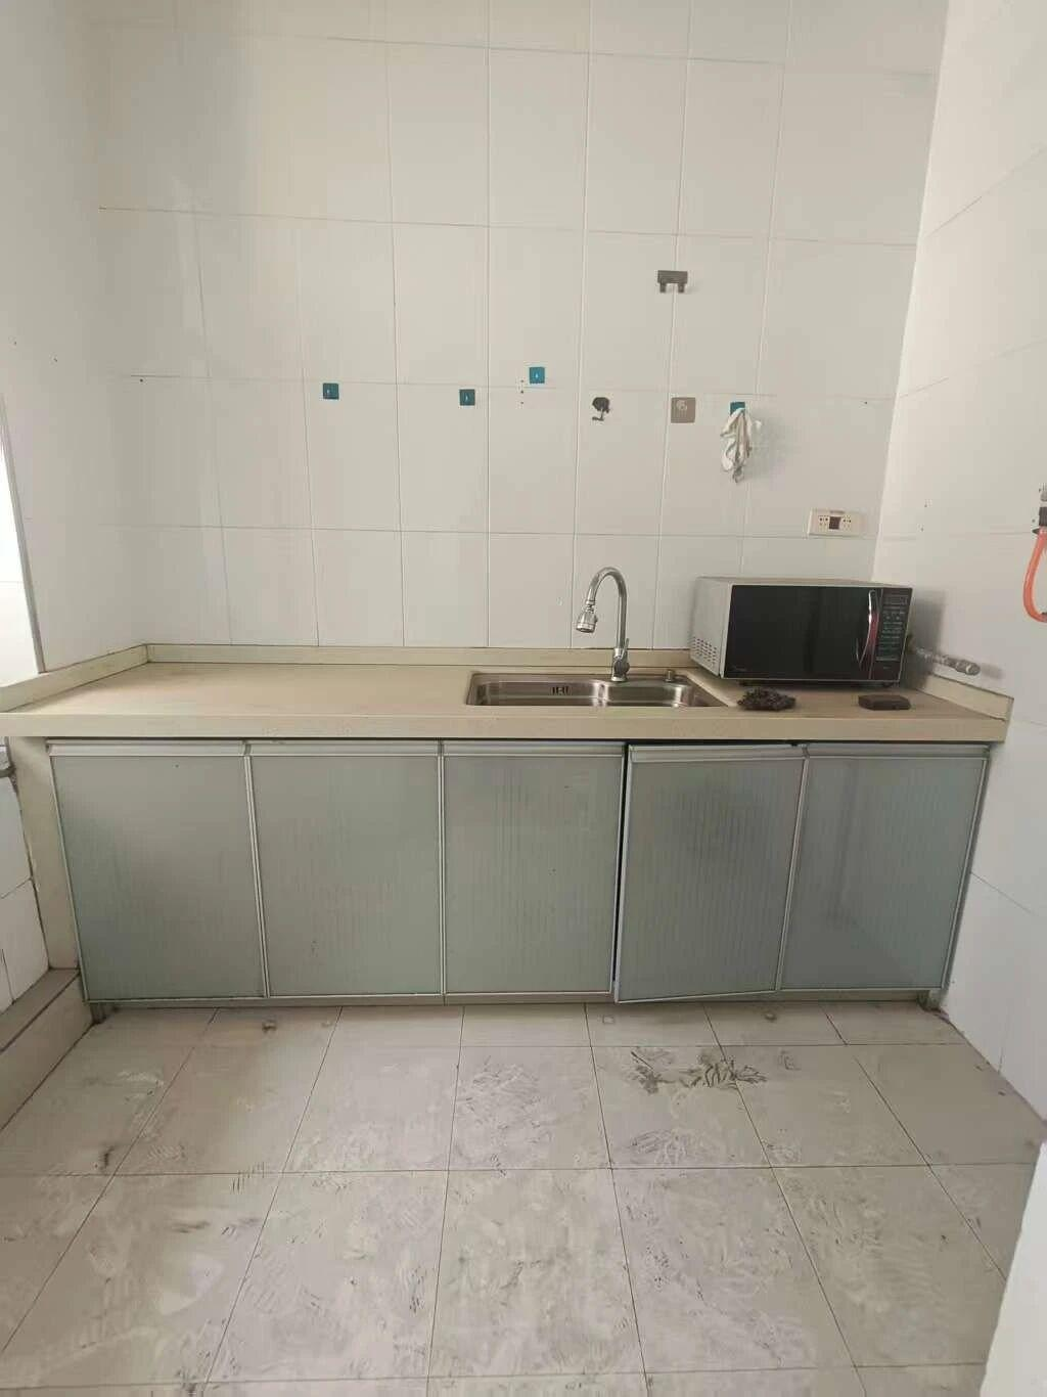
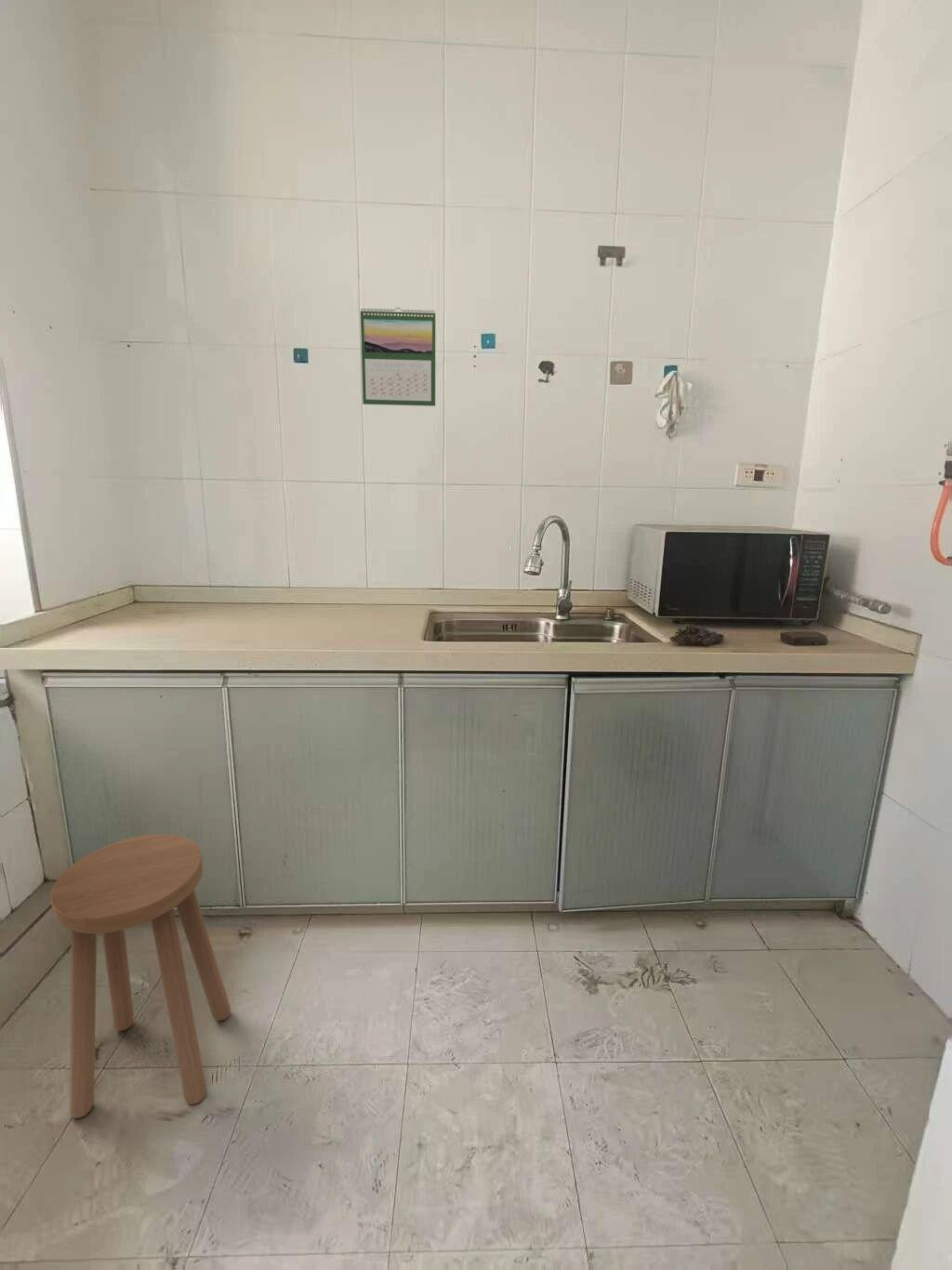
+ stool (160, 969)
+ calendar (398, 357)
